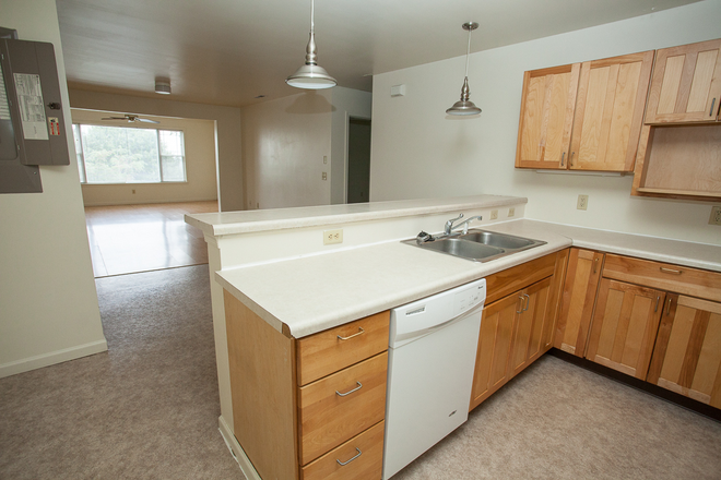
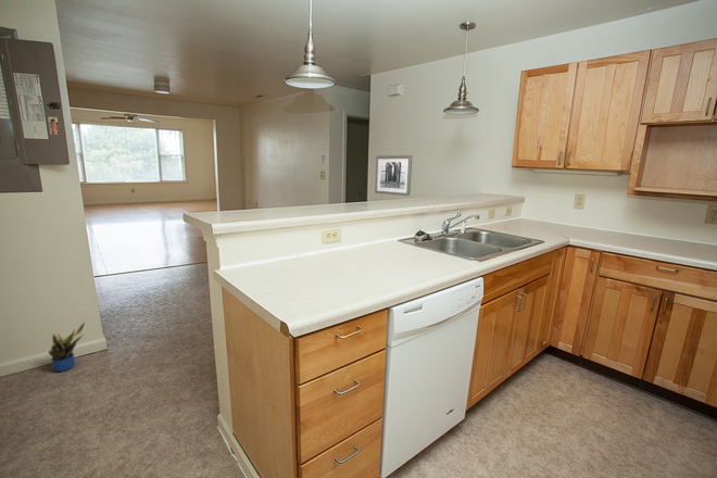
+ potted plant (67, 344)
+ wall art (392, 175)
